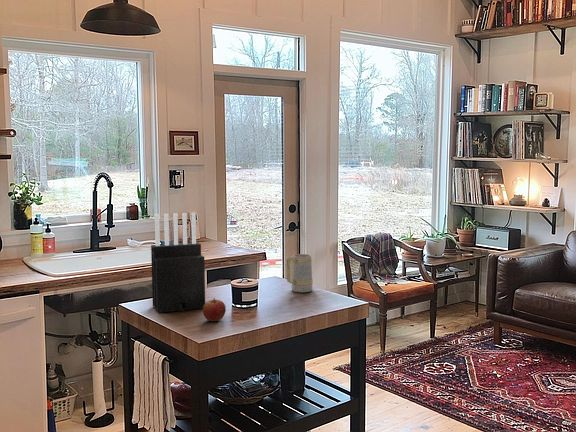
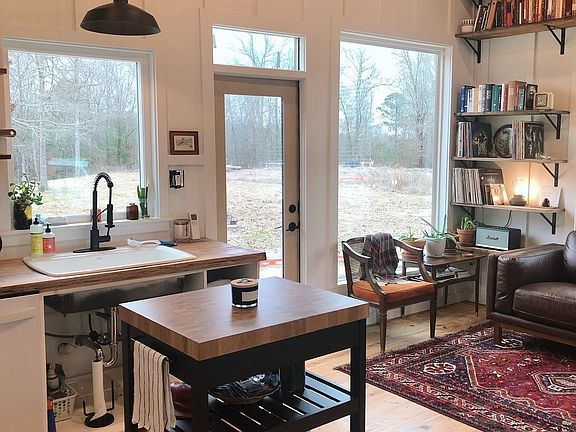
- knife block (178, 261)
- mug (298, 273)
- apple (214, 308)
